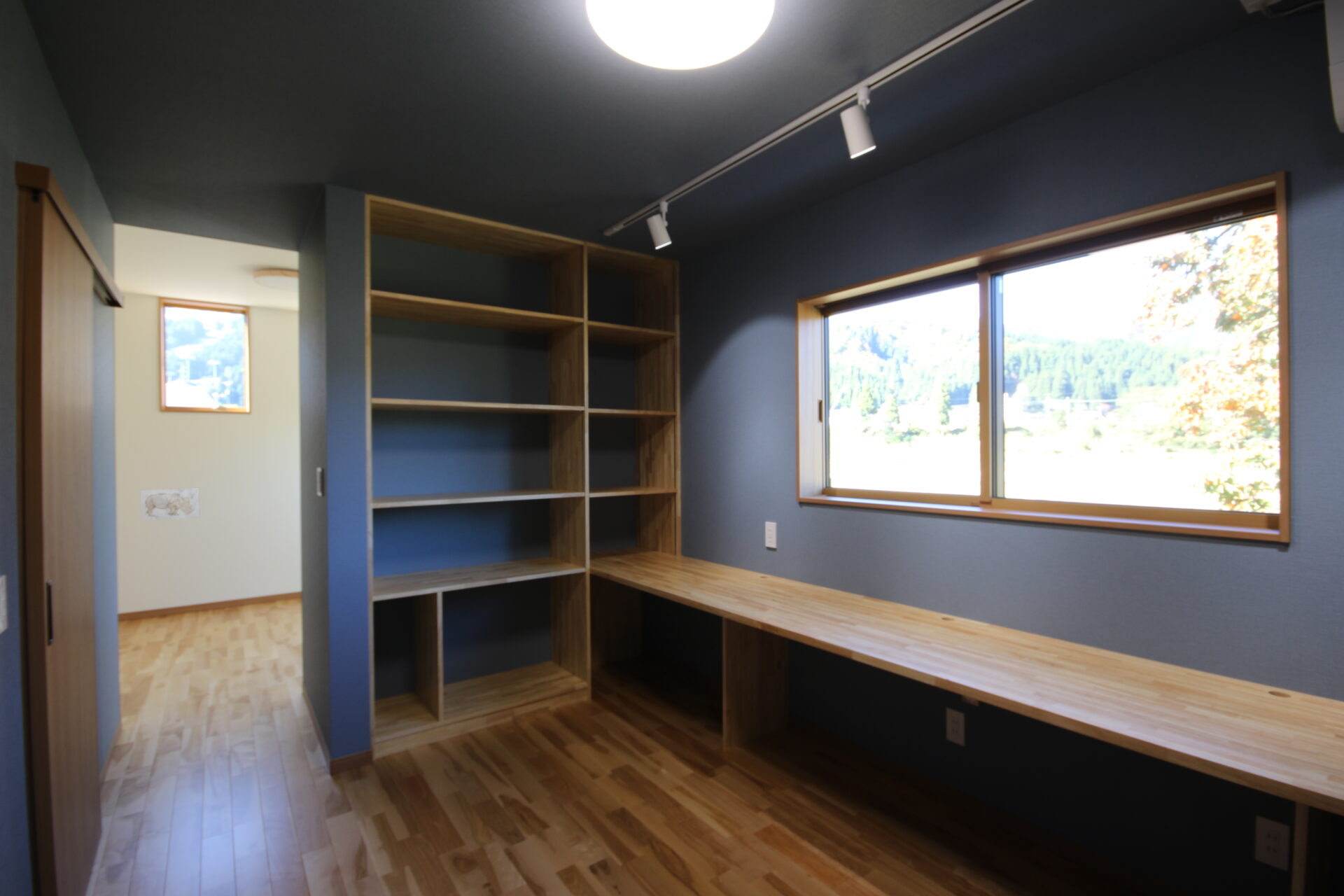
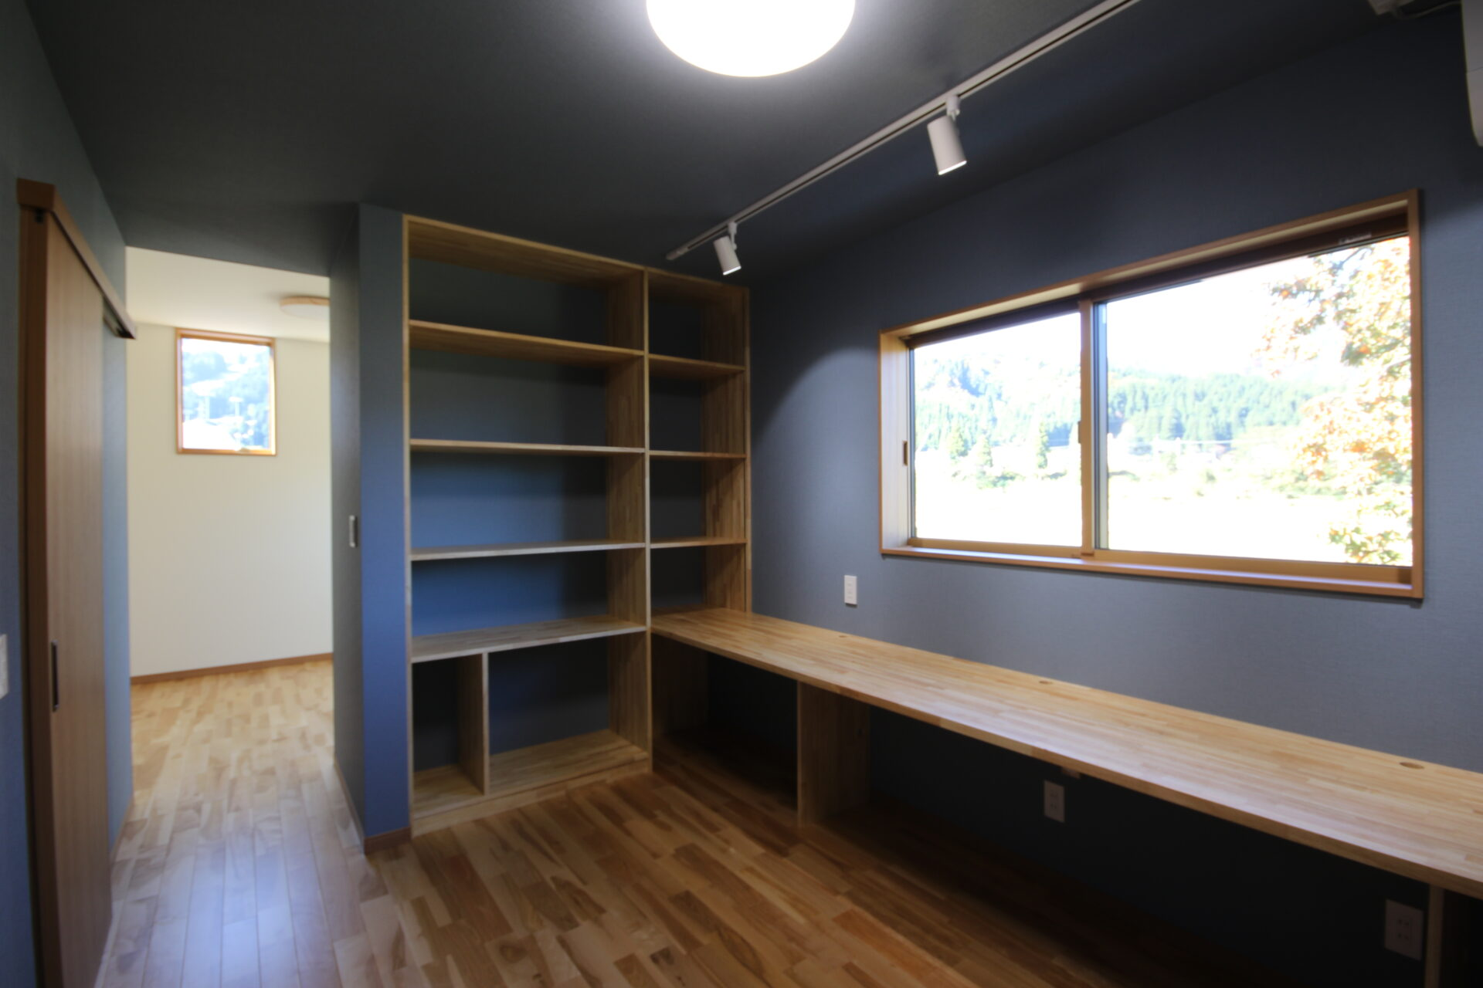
- wall art (171, 504)
